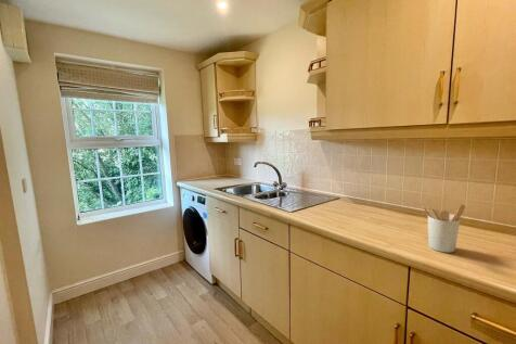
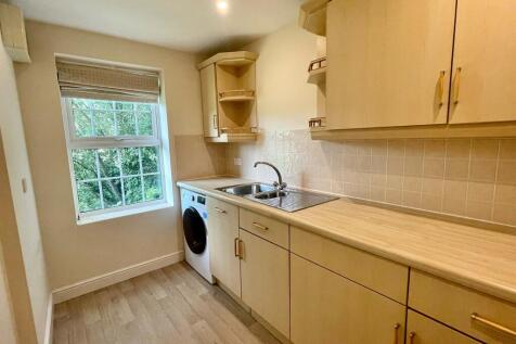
- utensil holder (440, 226)
